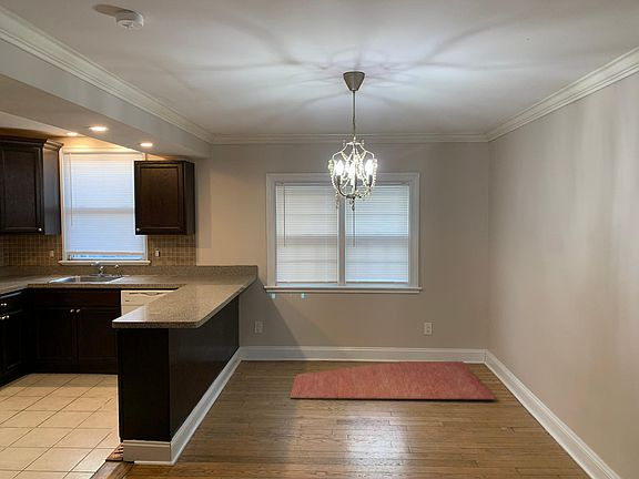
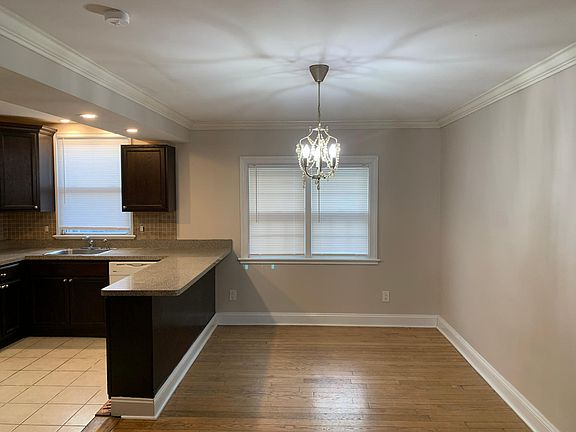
- rug (385, 377)
